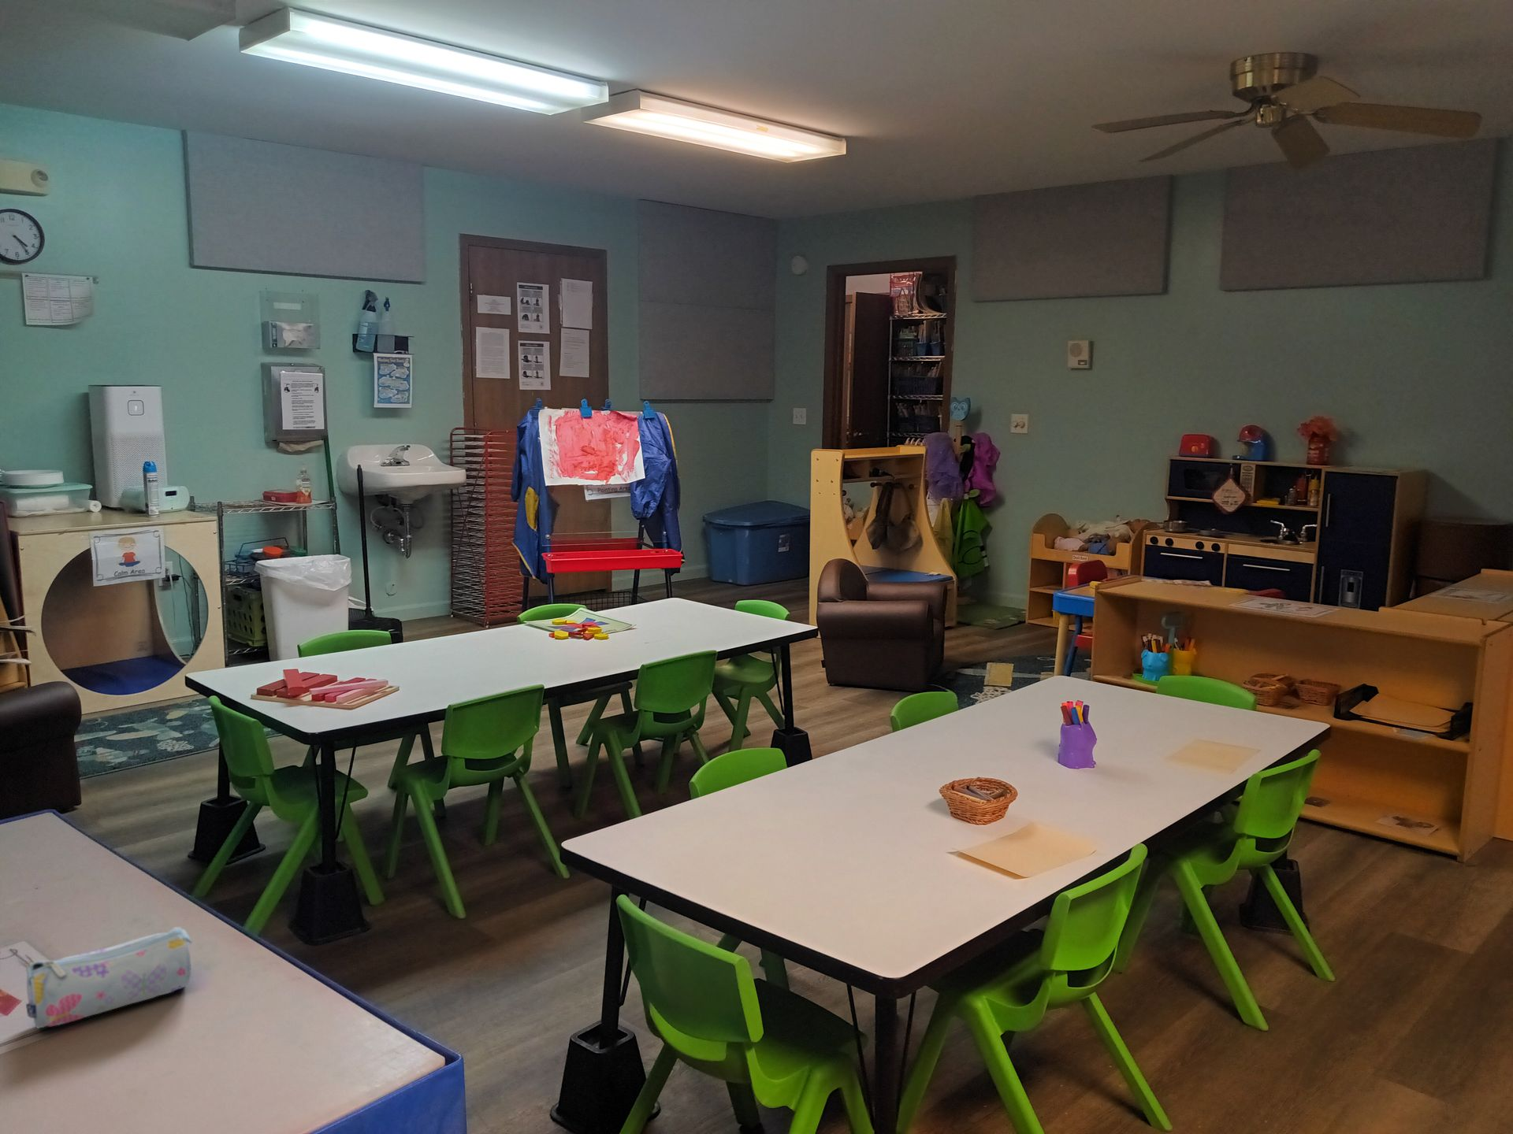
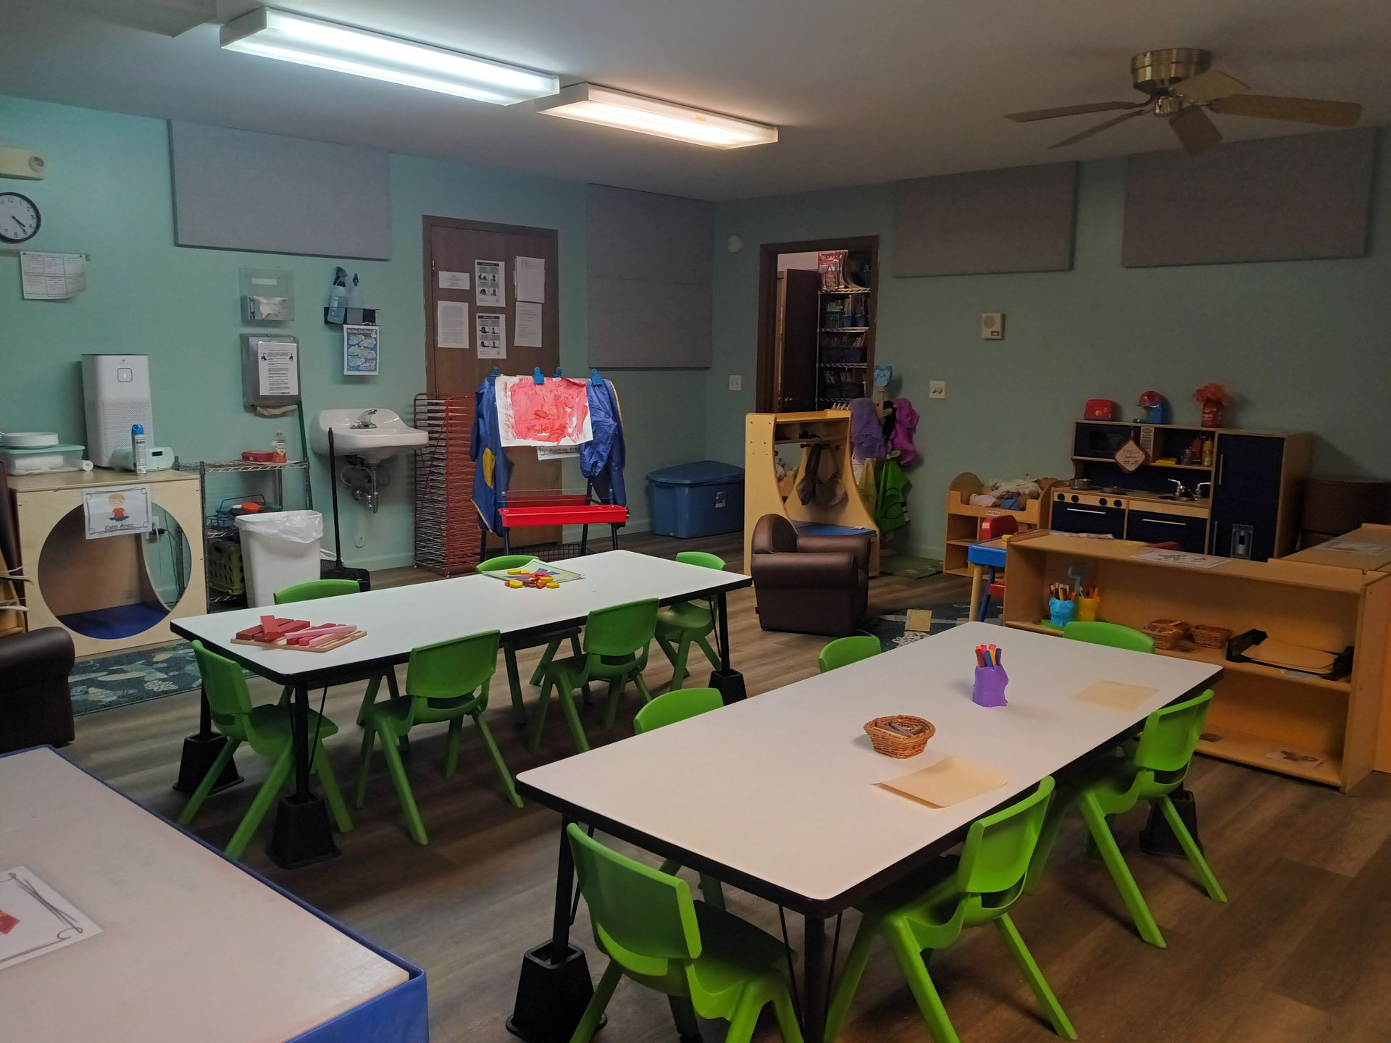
- pencil case (110, 974)
